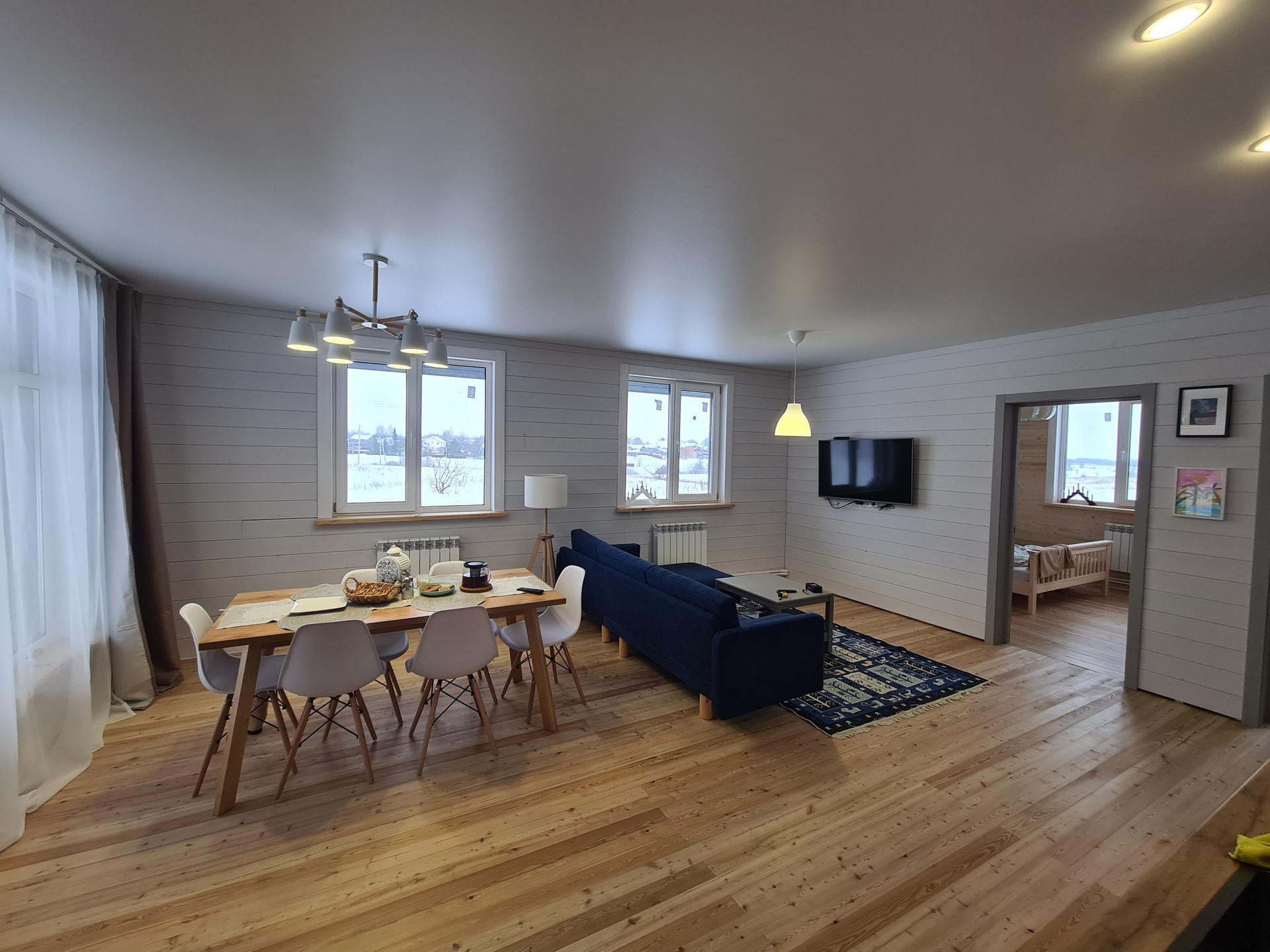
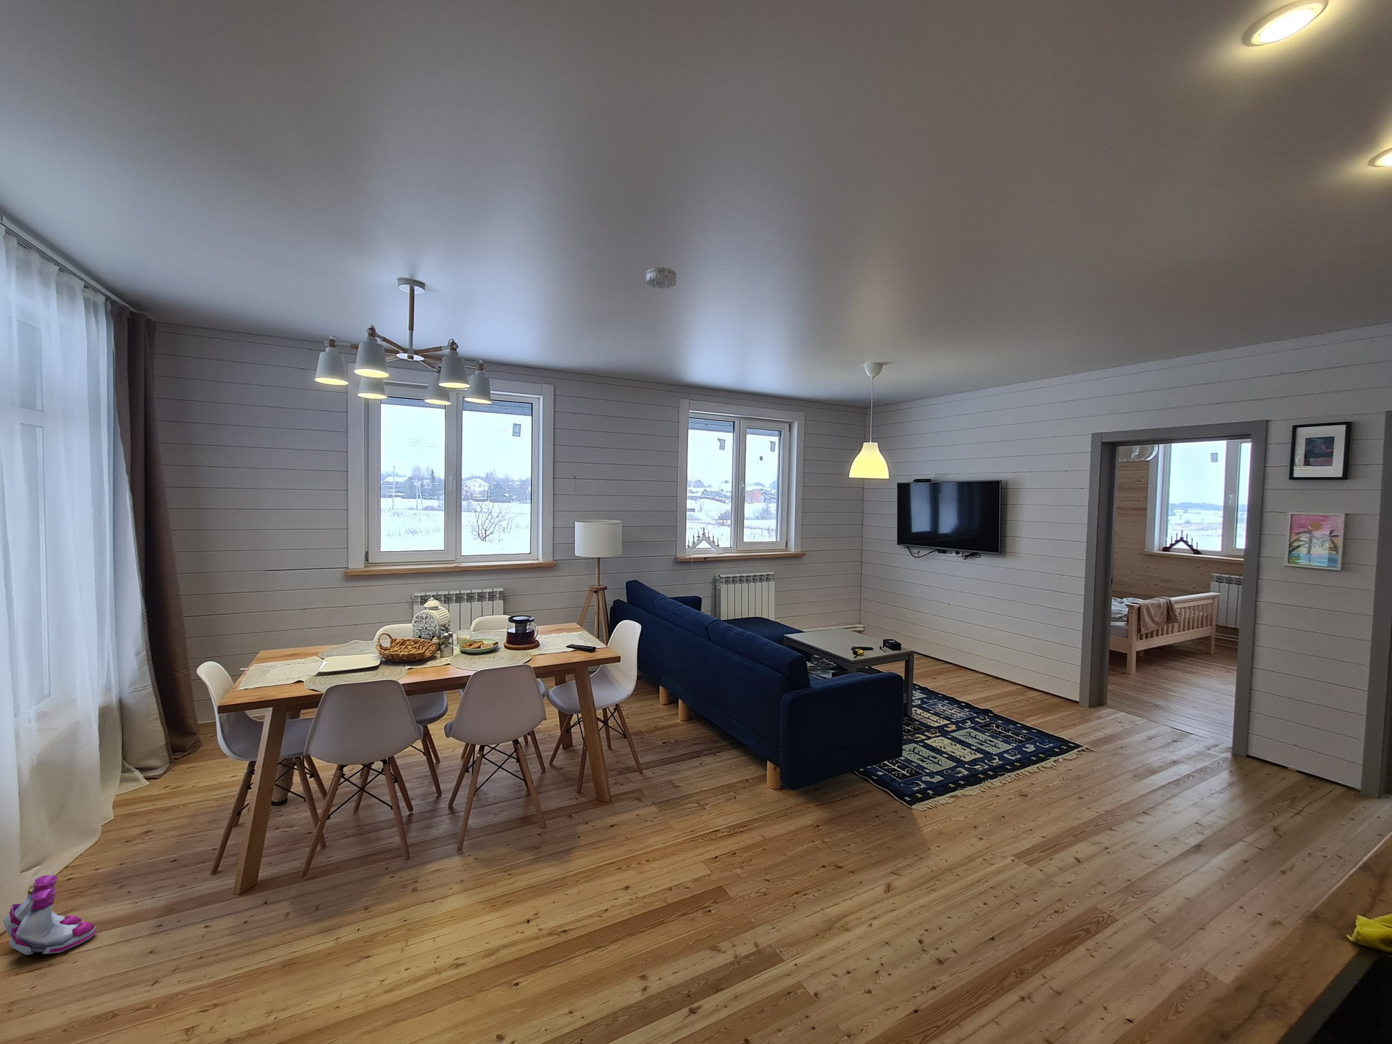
+ smoke detector (661, 277)
+ boots (48, 910)
